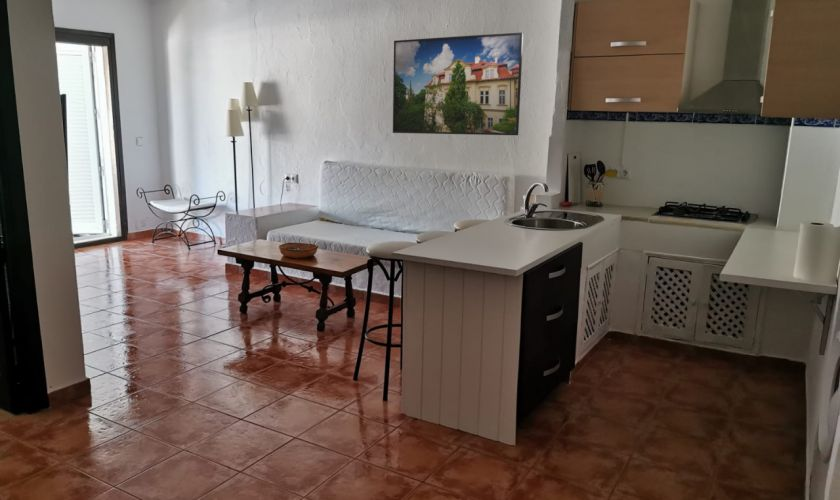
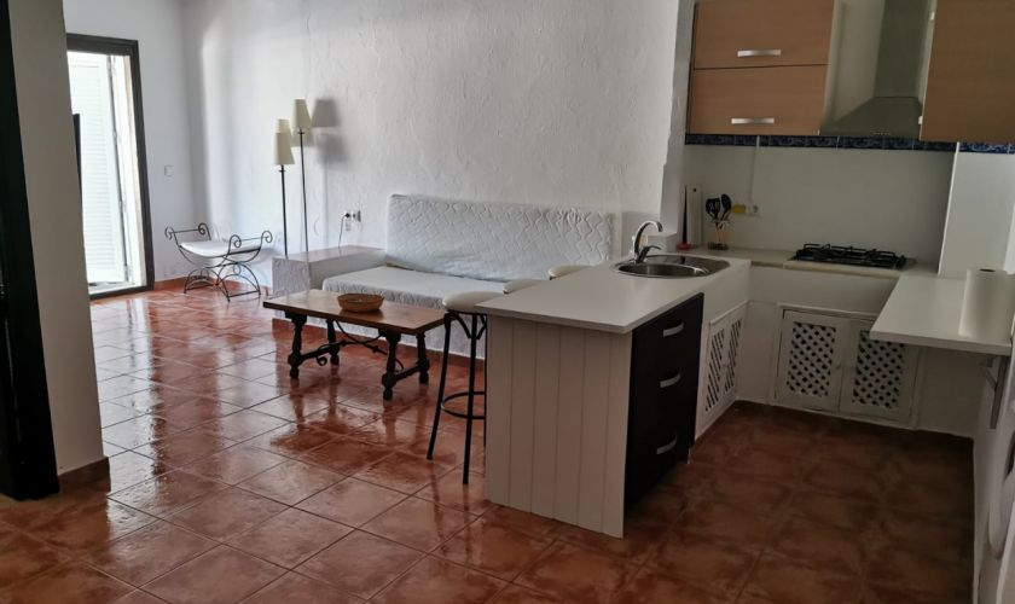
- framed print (453, 86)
